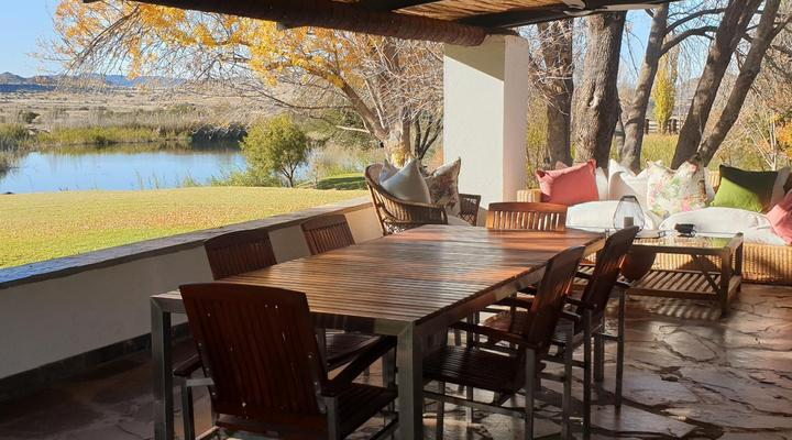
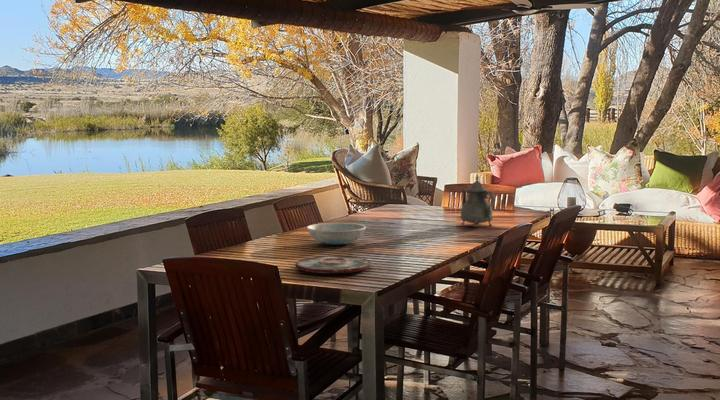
+ plate (333, 264)
+ teapot (476, 199)
+ dish (336, 235)
